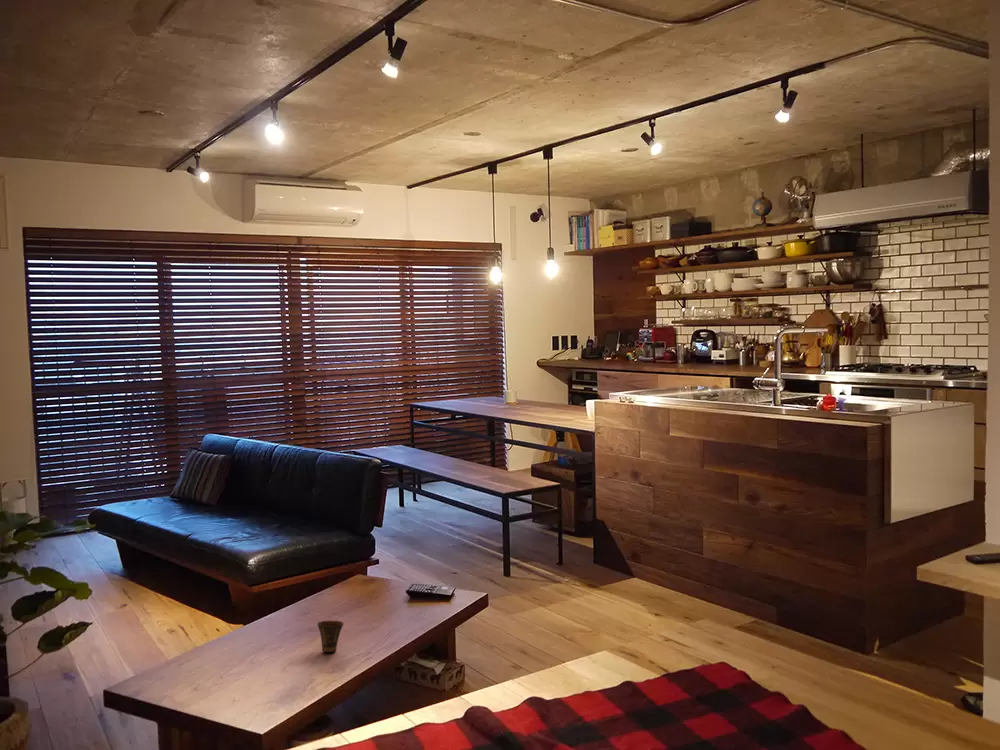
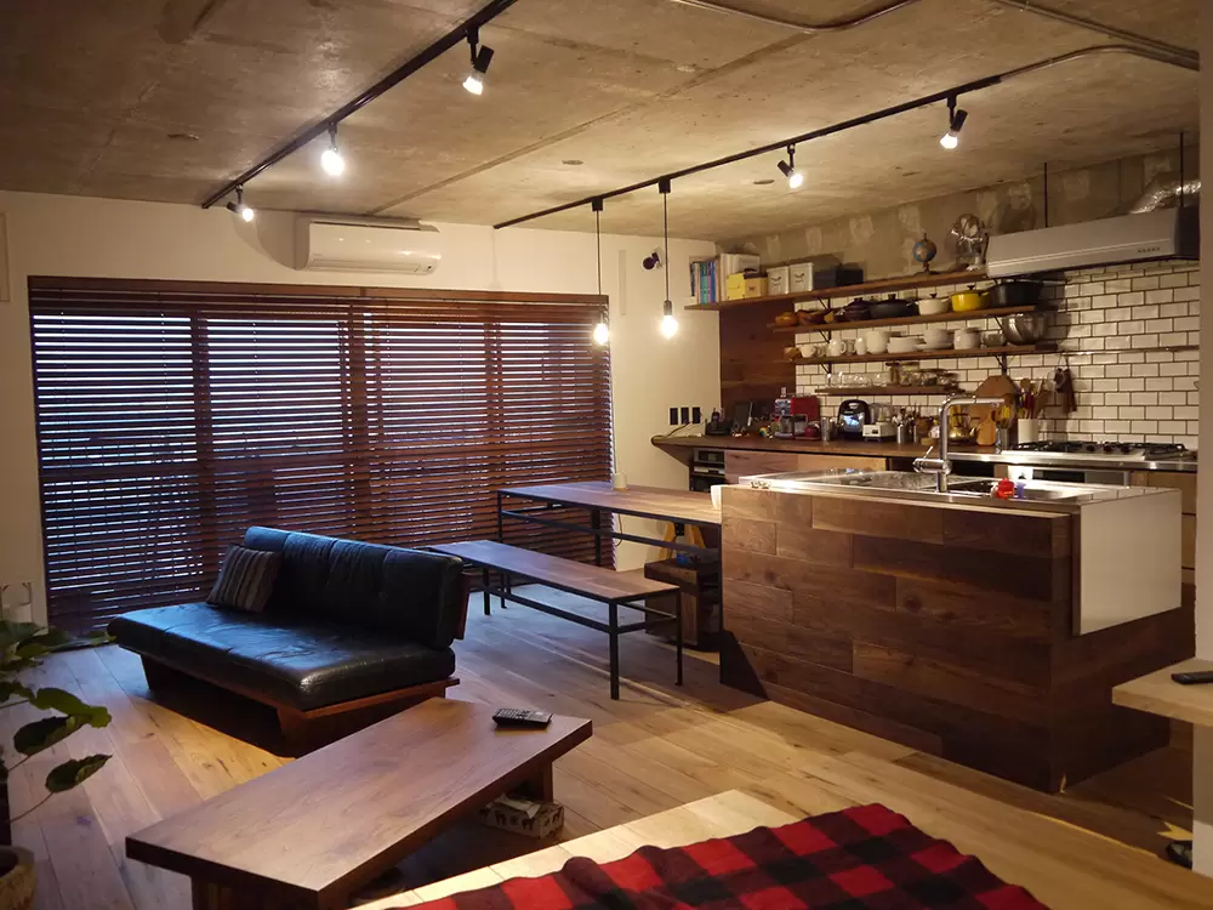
- cup (331, 635)
